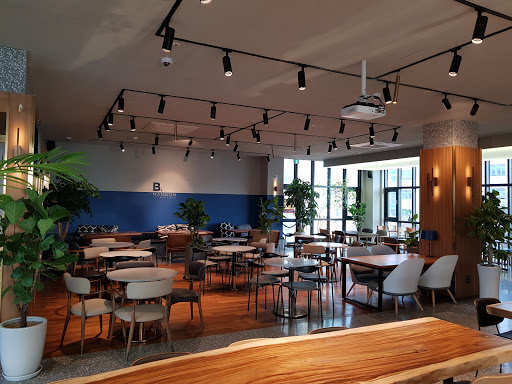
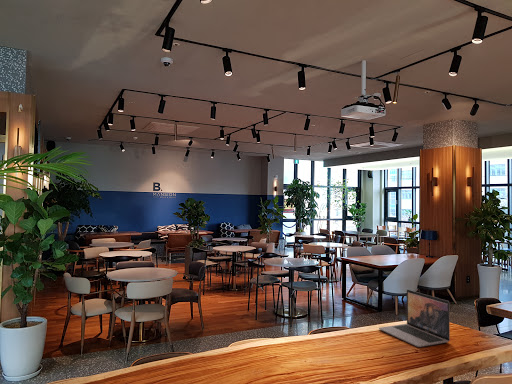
+ laptop (412, 316)
